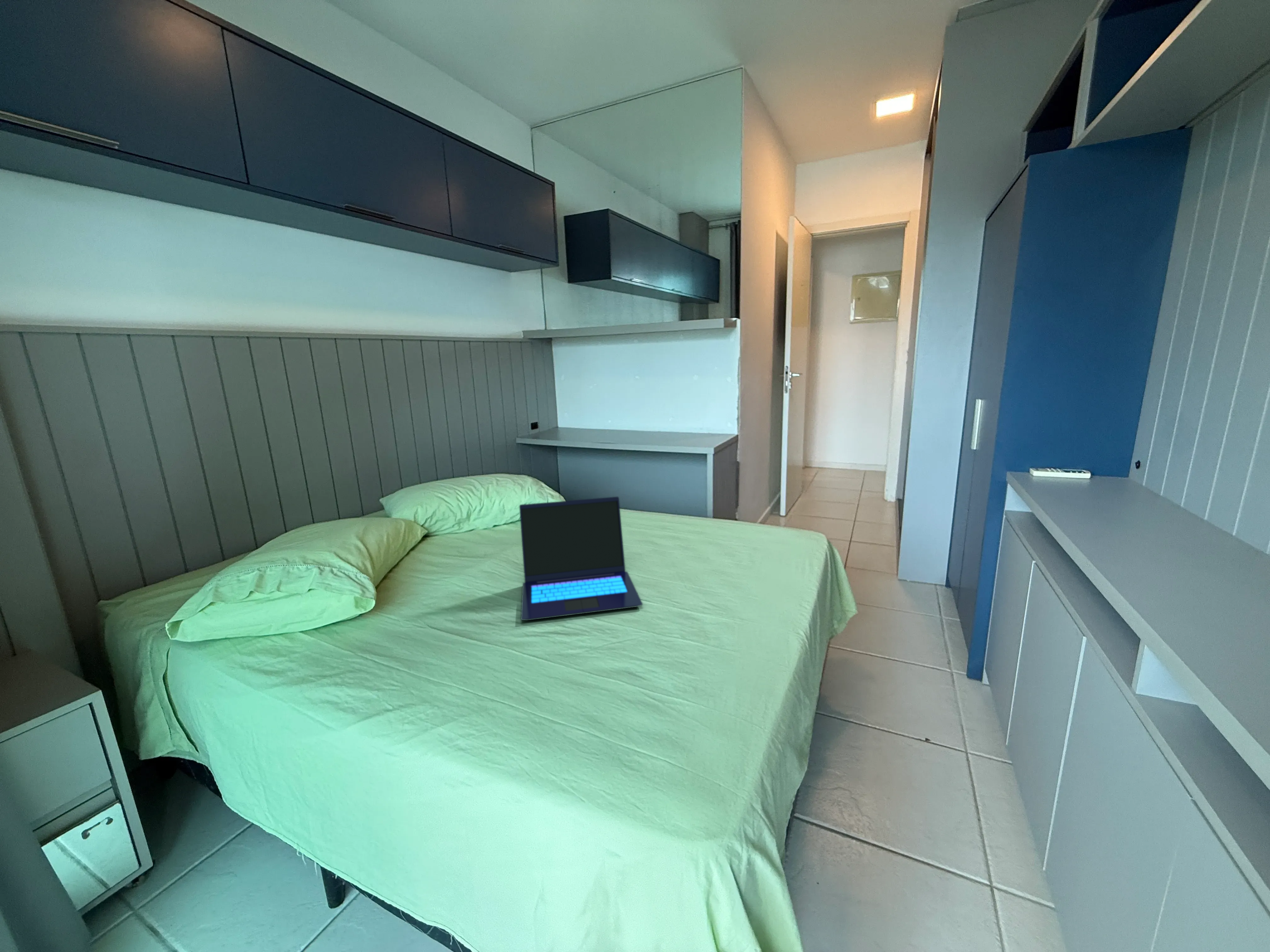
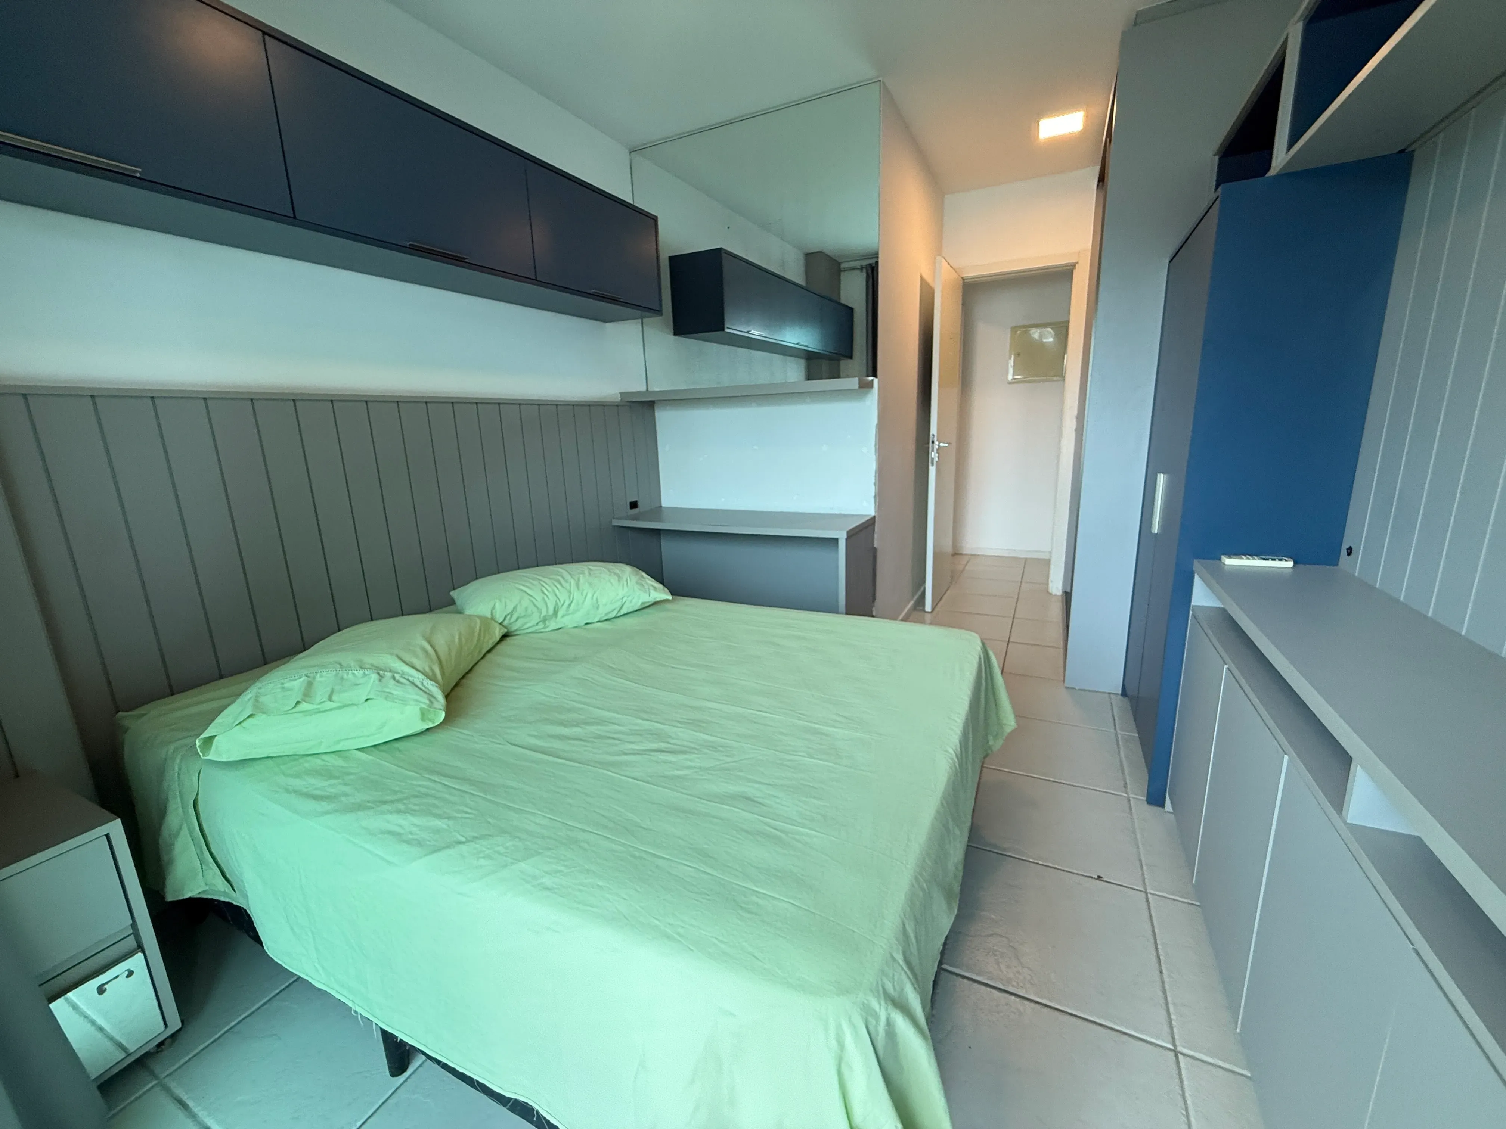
- laptop (576, 552)
